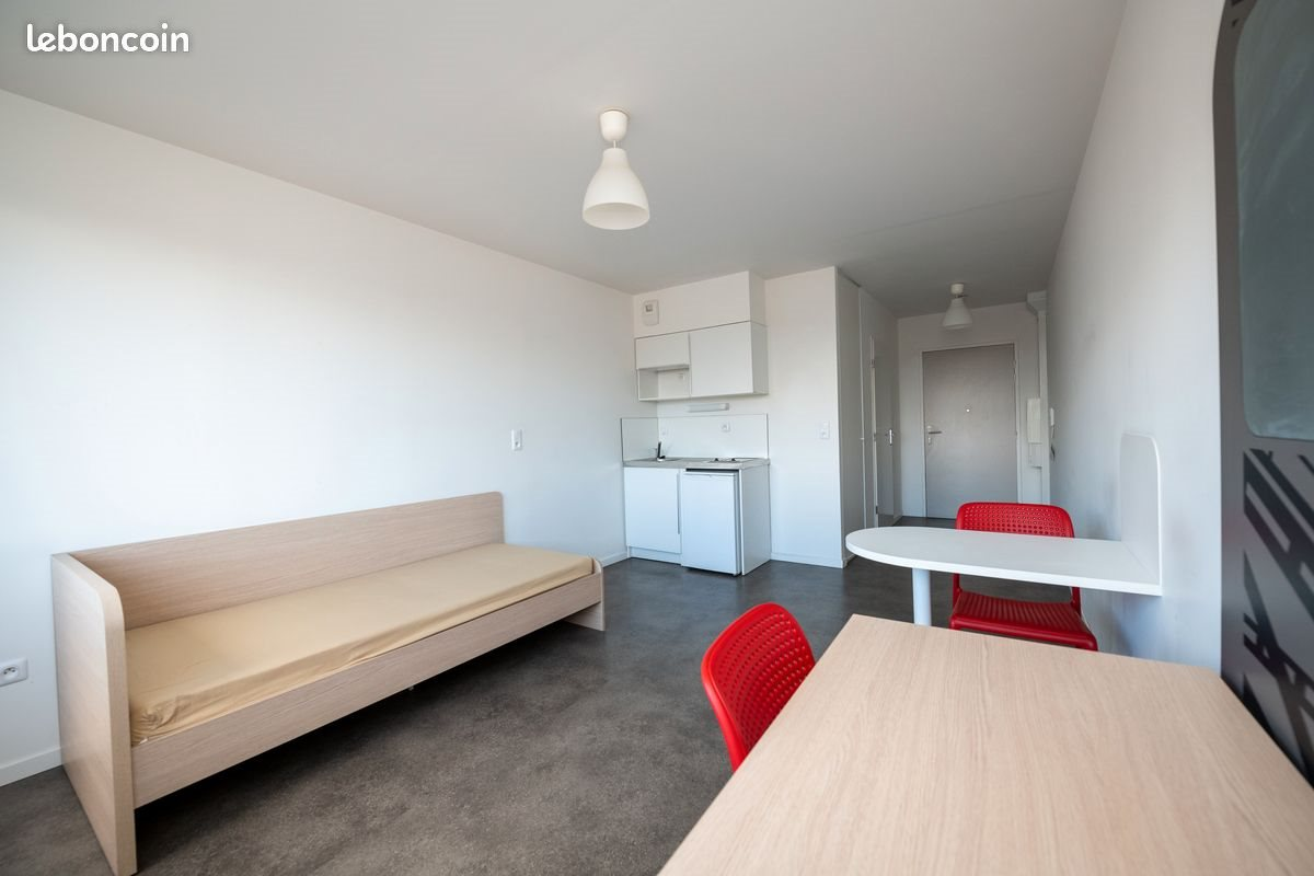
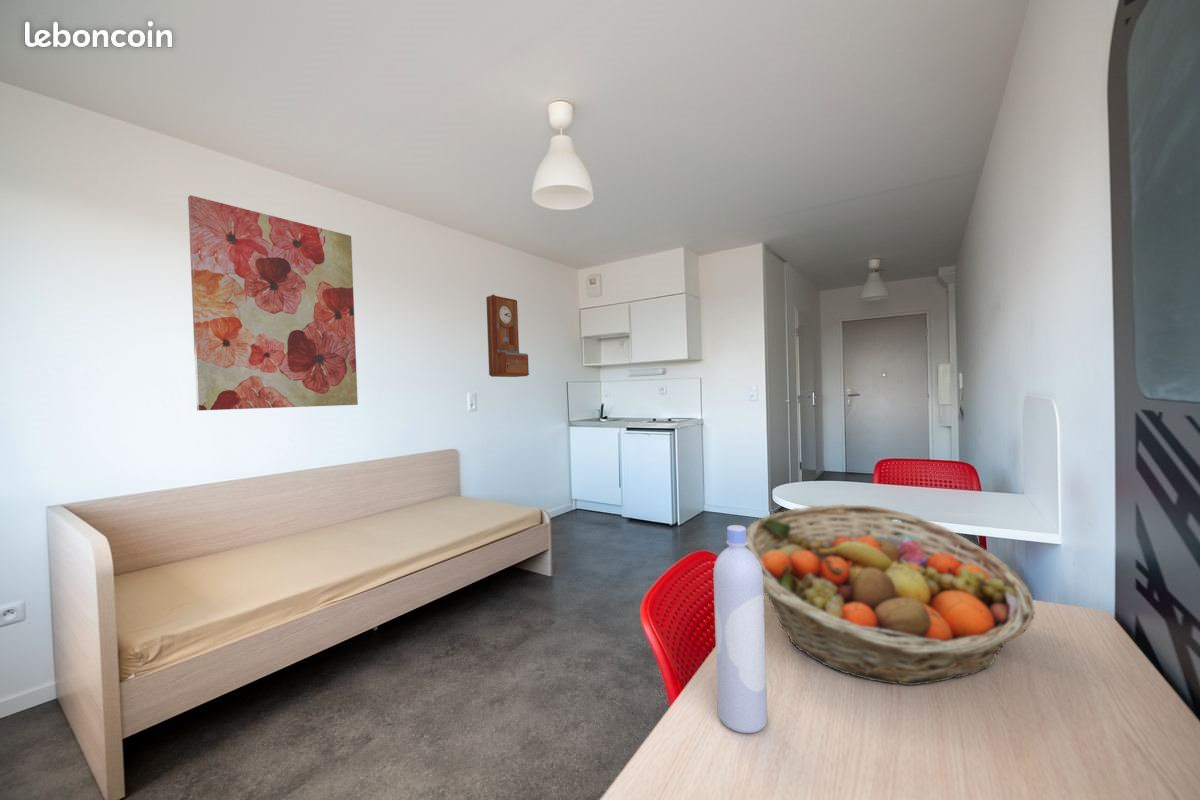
+ bottle (739, 623)
+ wall art (283, 313)
+ fruit basket (874, 581)
+ time clock (509, 335)
